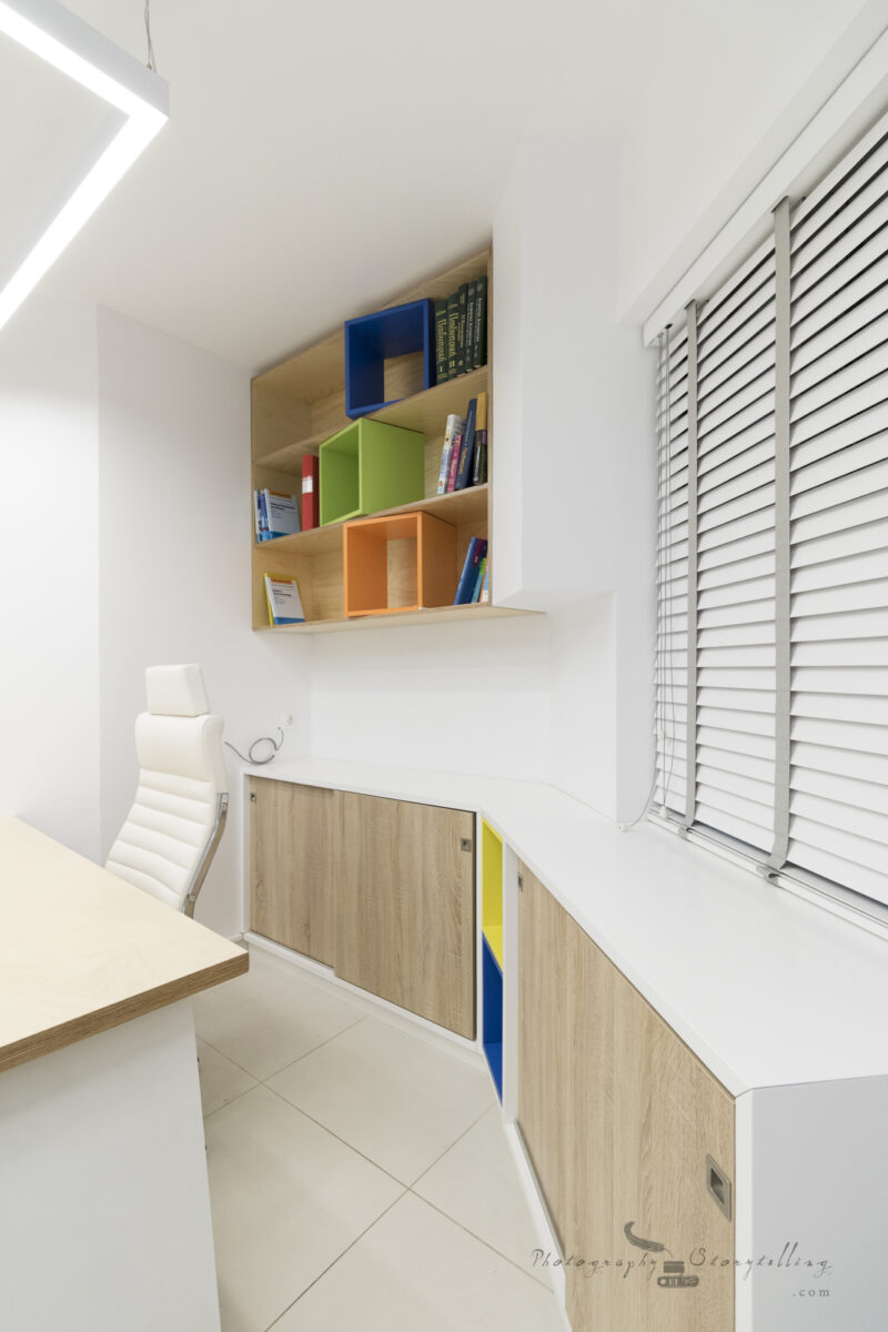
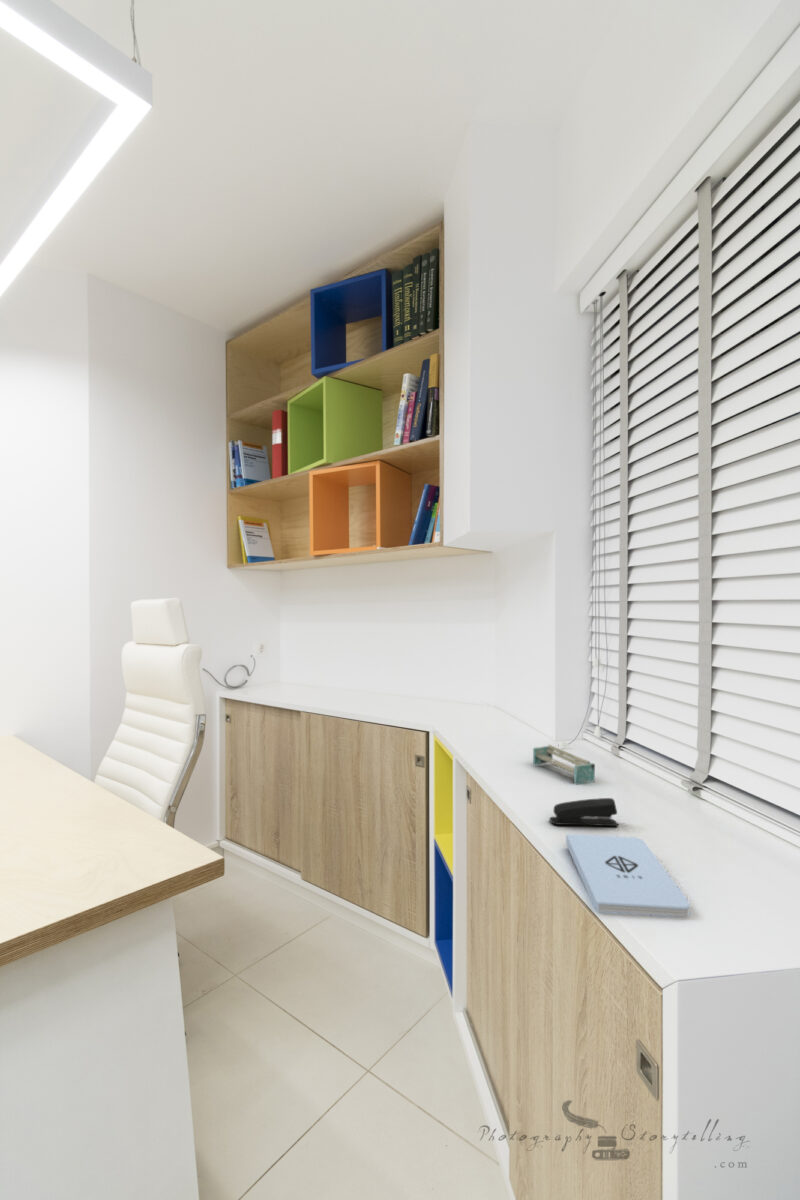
+ stapler (583, 810)
+ shelf (562, 763)
+ notepad (621, 871)
